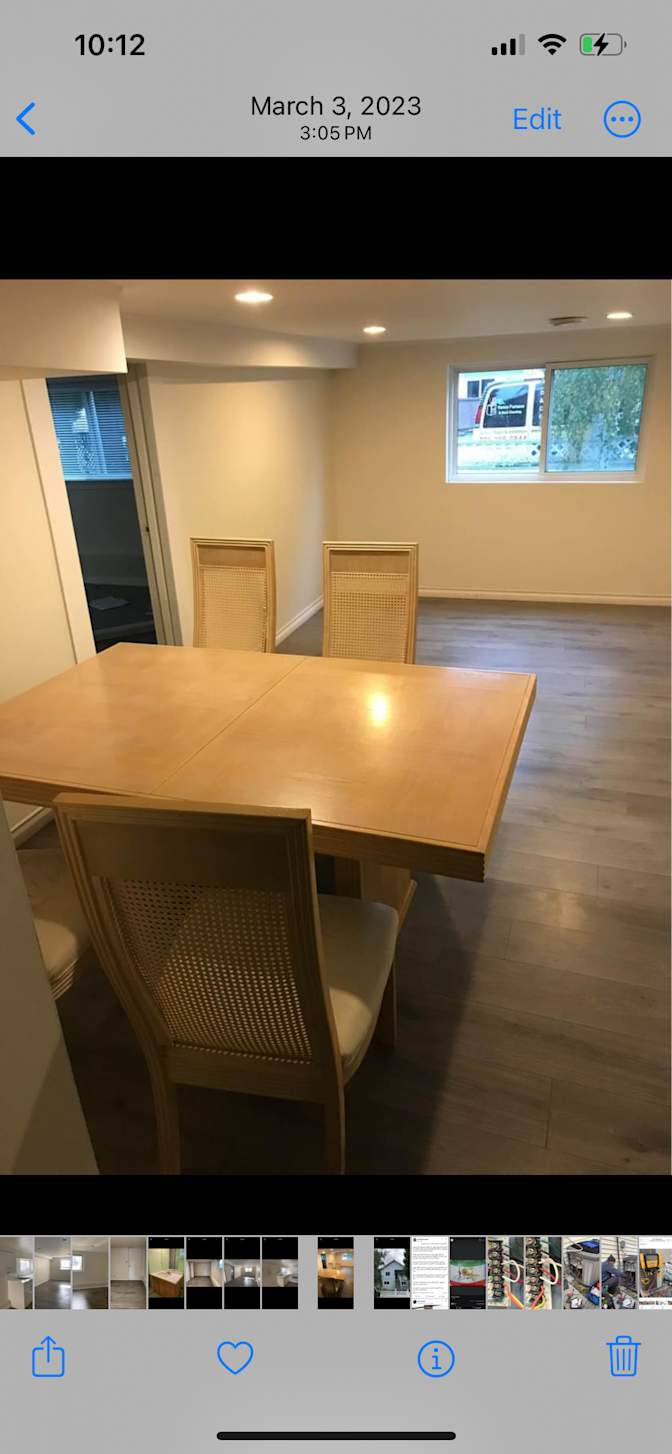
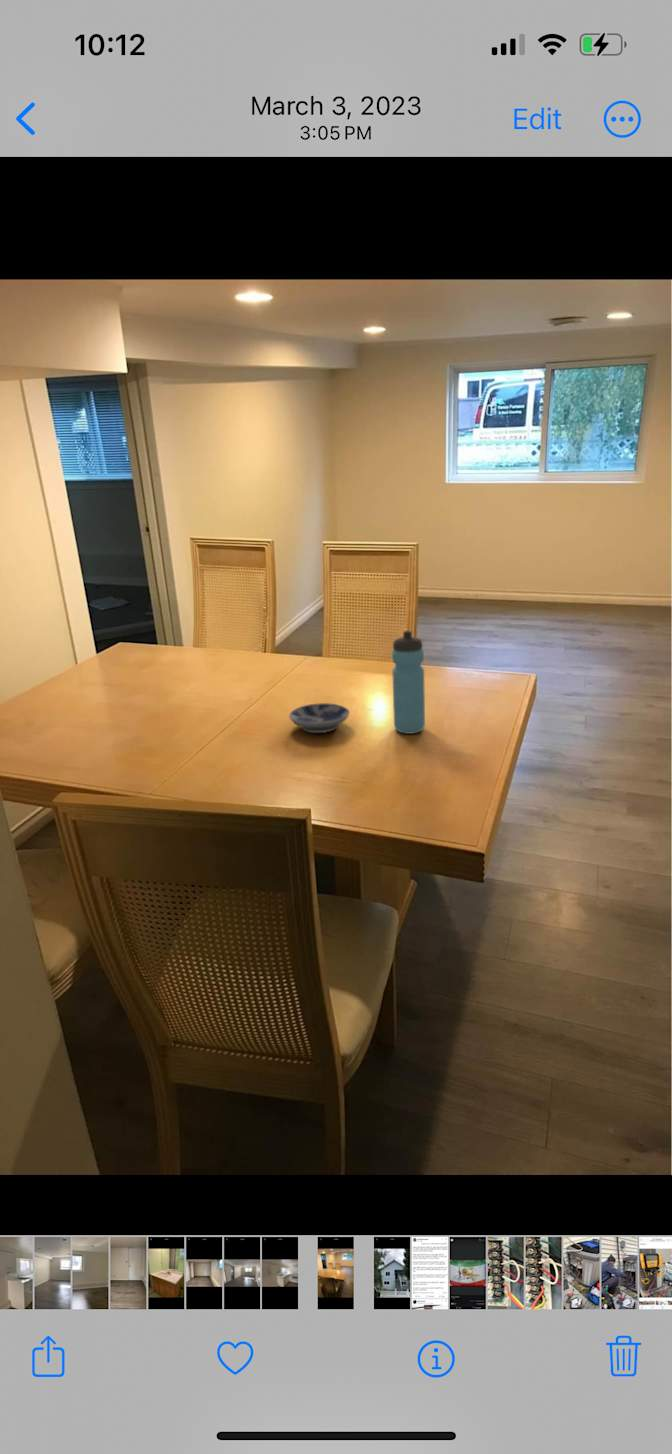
+ water bottle (408, 681)
+ bowl (319, 719)
